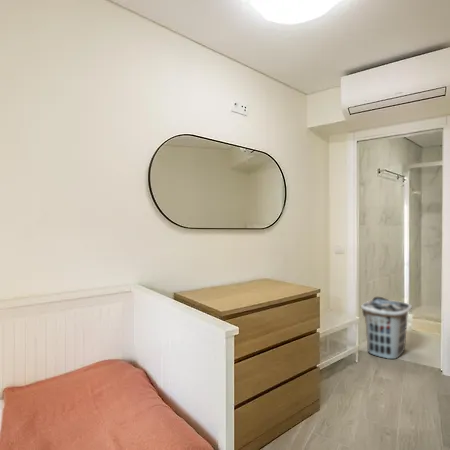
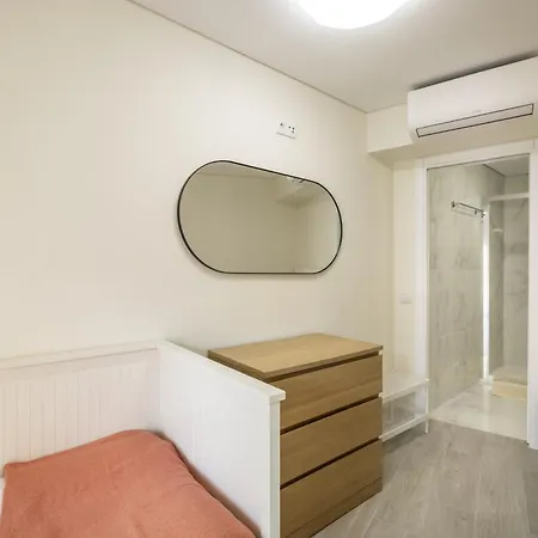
- clothes hamper (386, 323)
